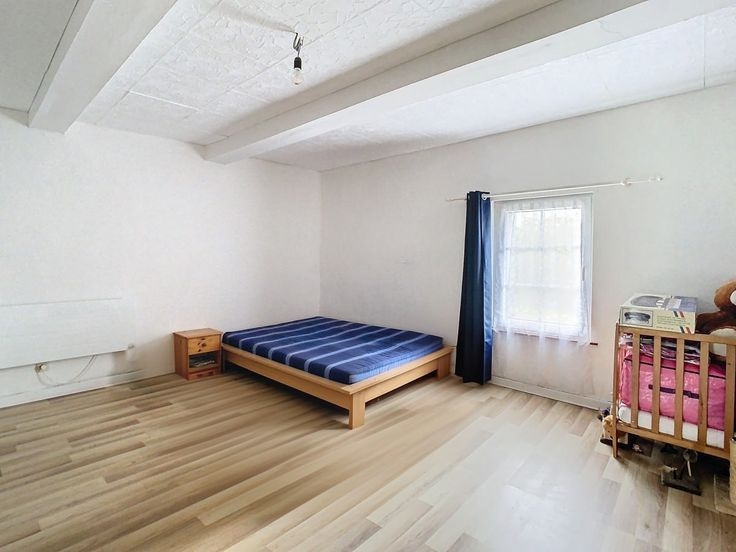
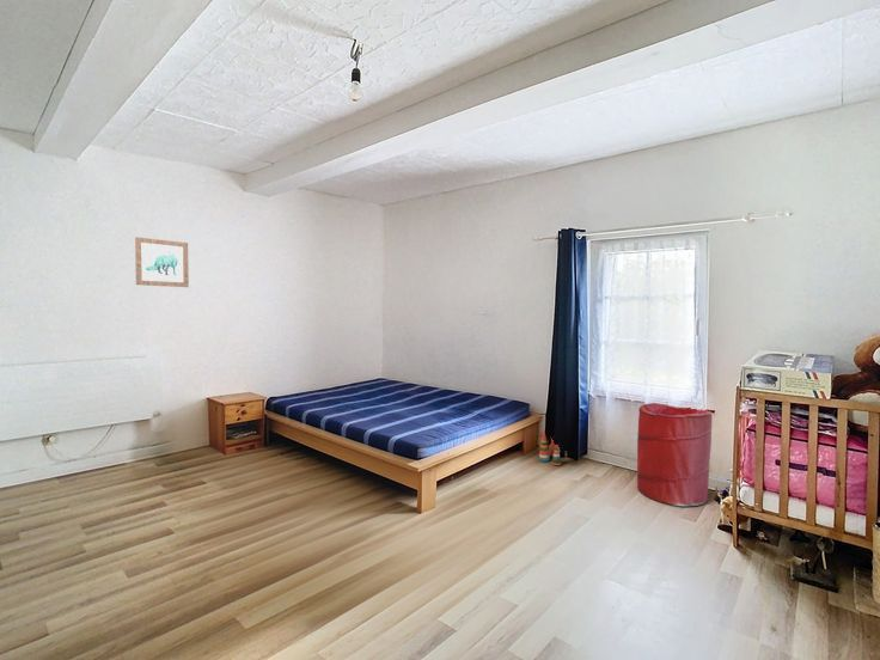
+ wall art (163, 263)
+ laundry hamper (673, 448)
+ stacking toy (554, 444)
